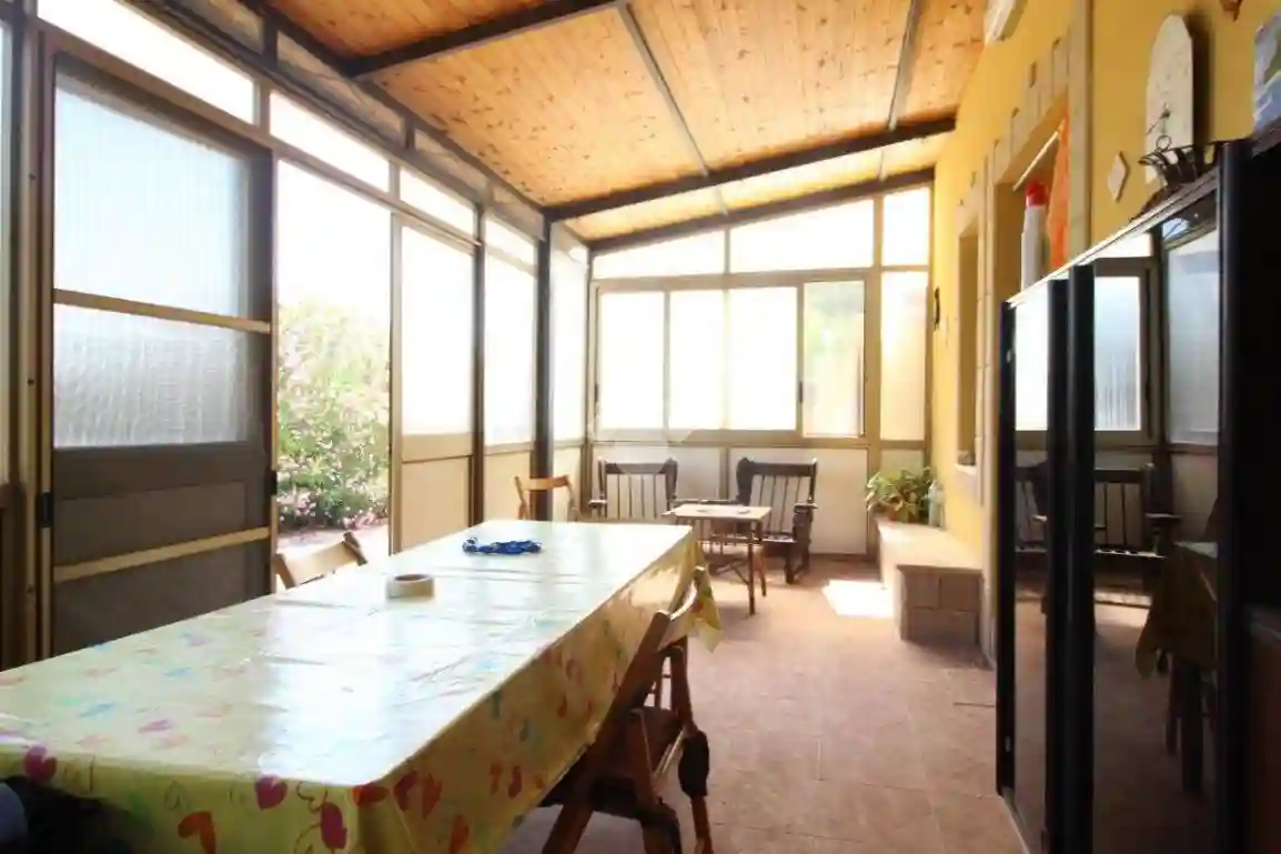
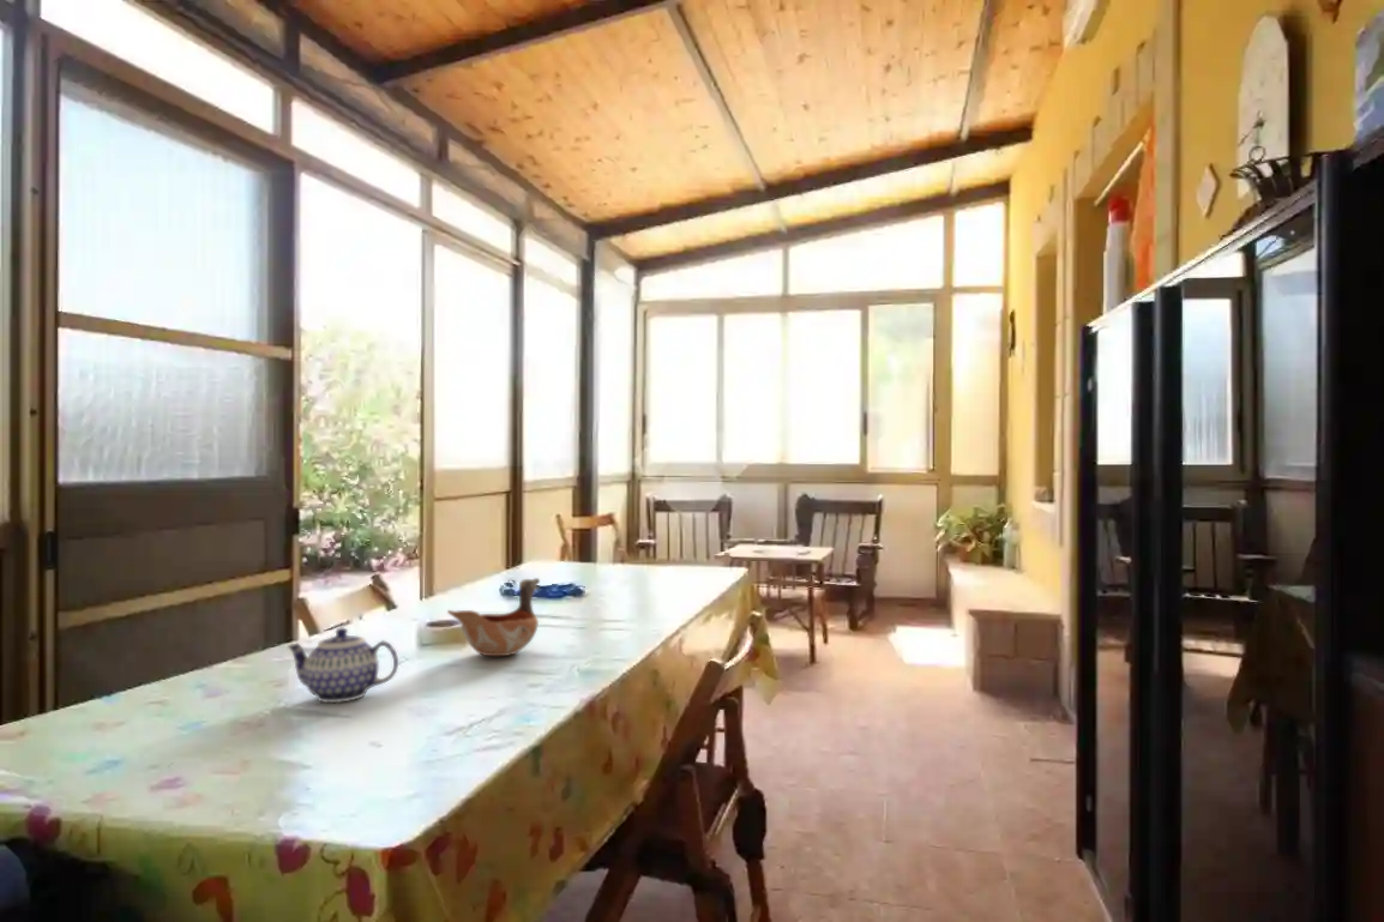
+ ceramic bowl (495, 619)
+ teapot (342, 662)
